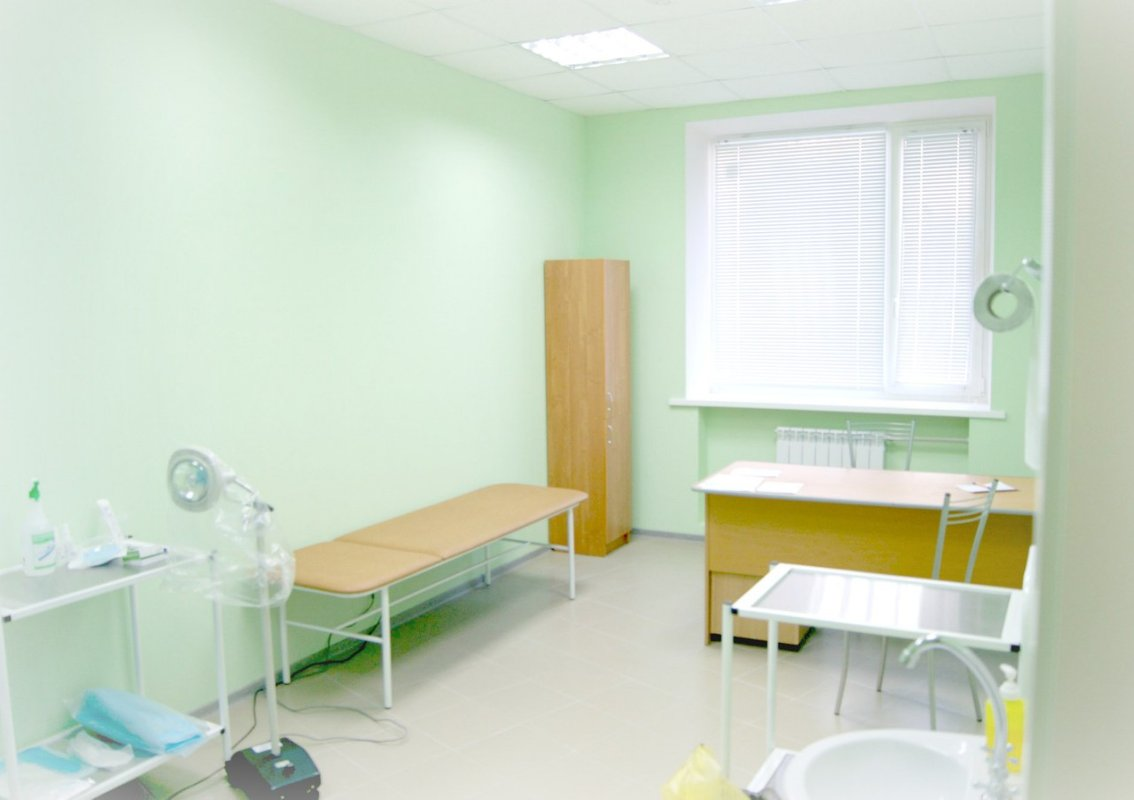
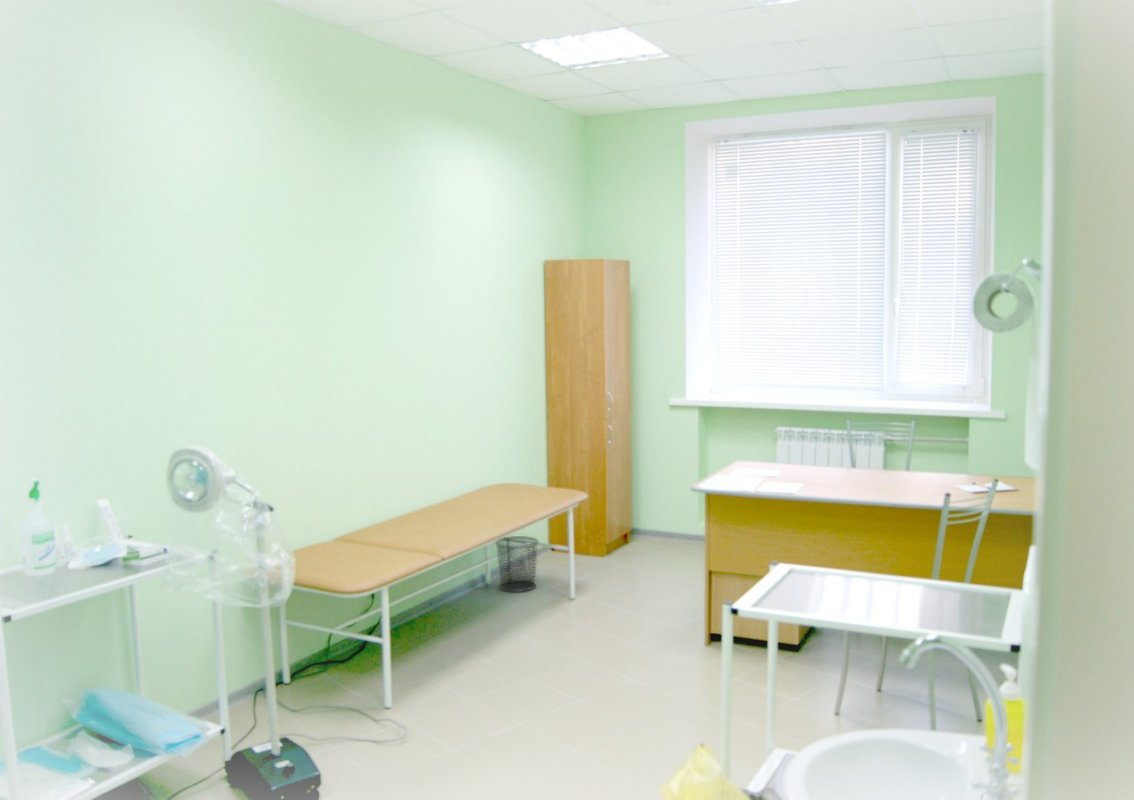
+ waste bin (517, 563)
